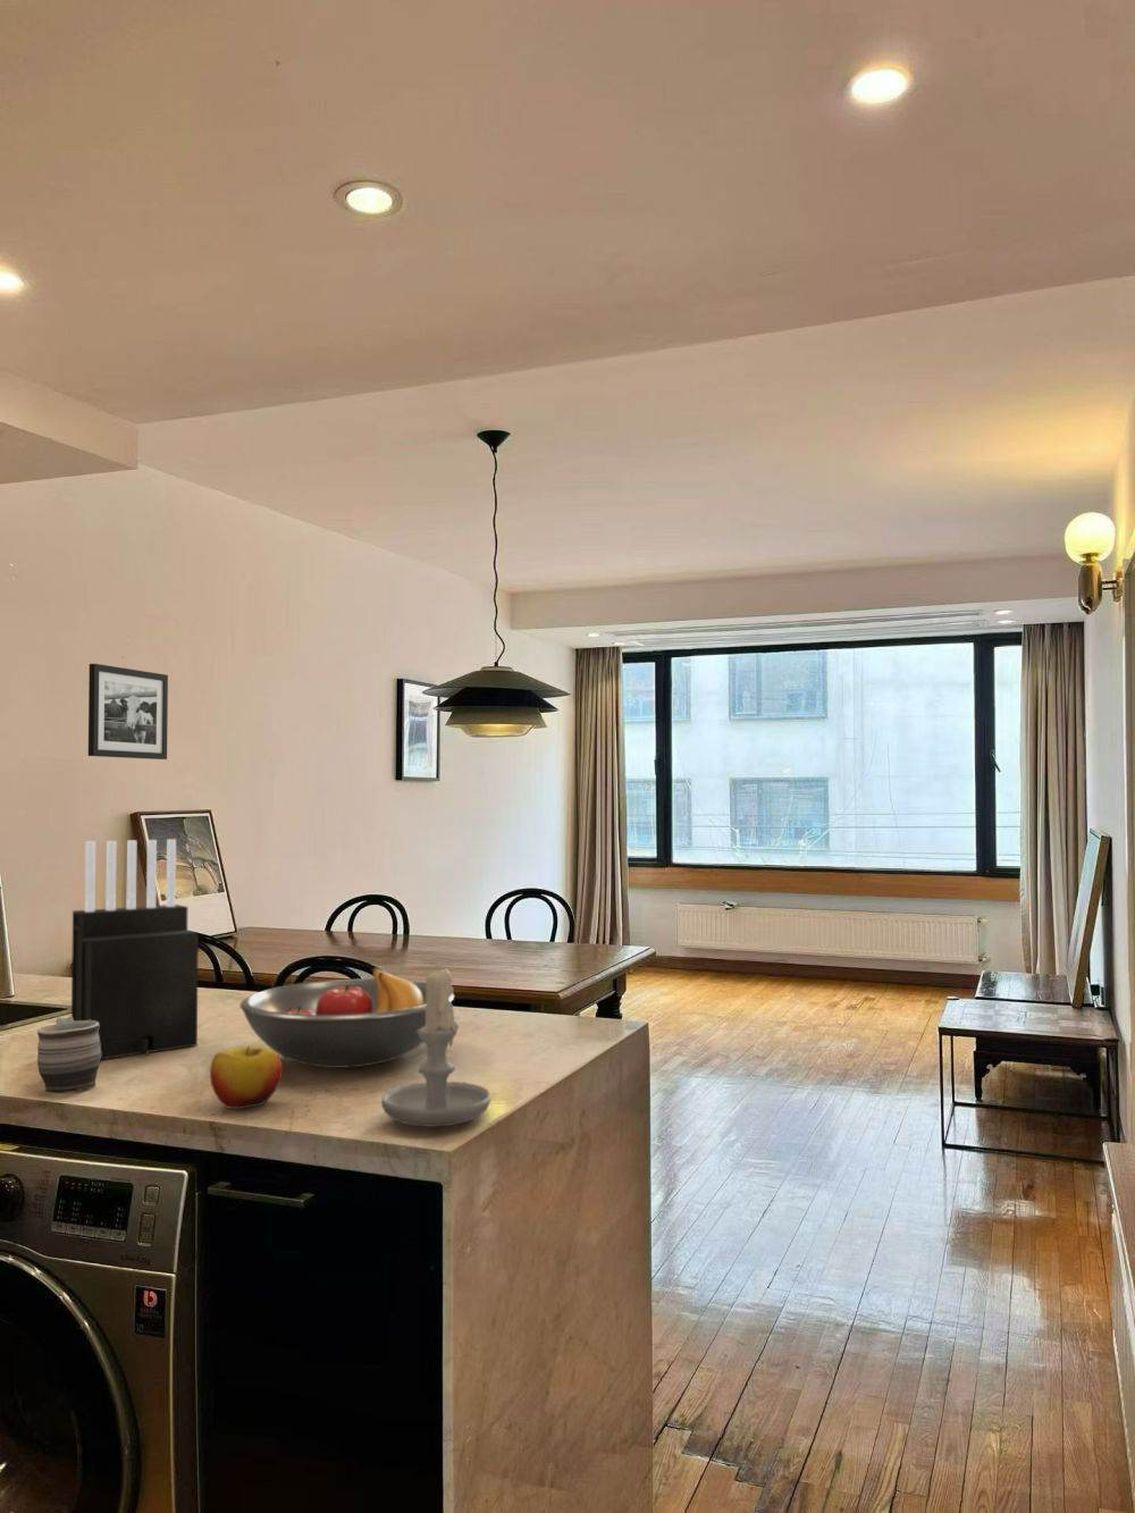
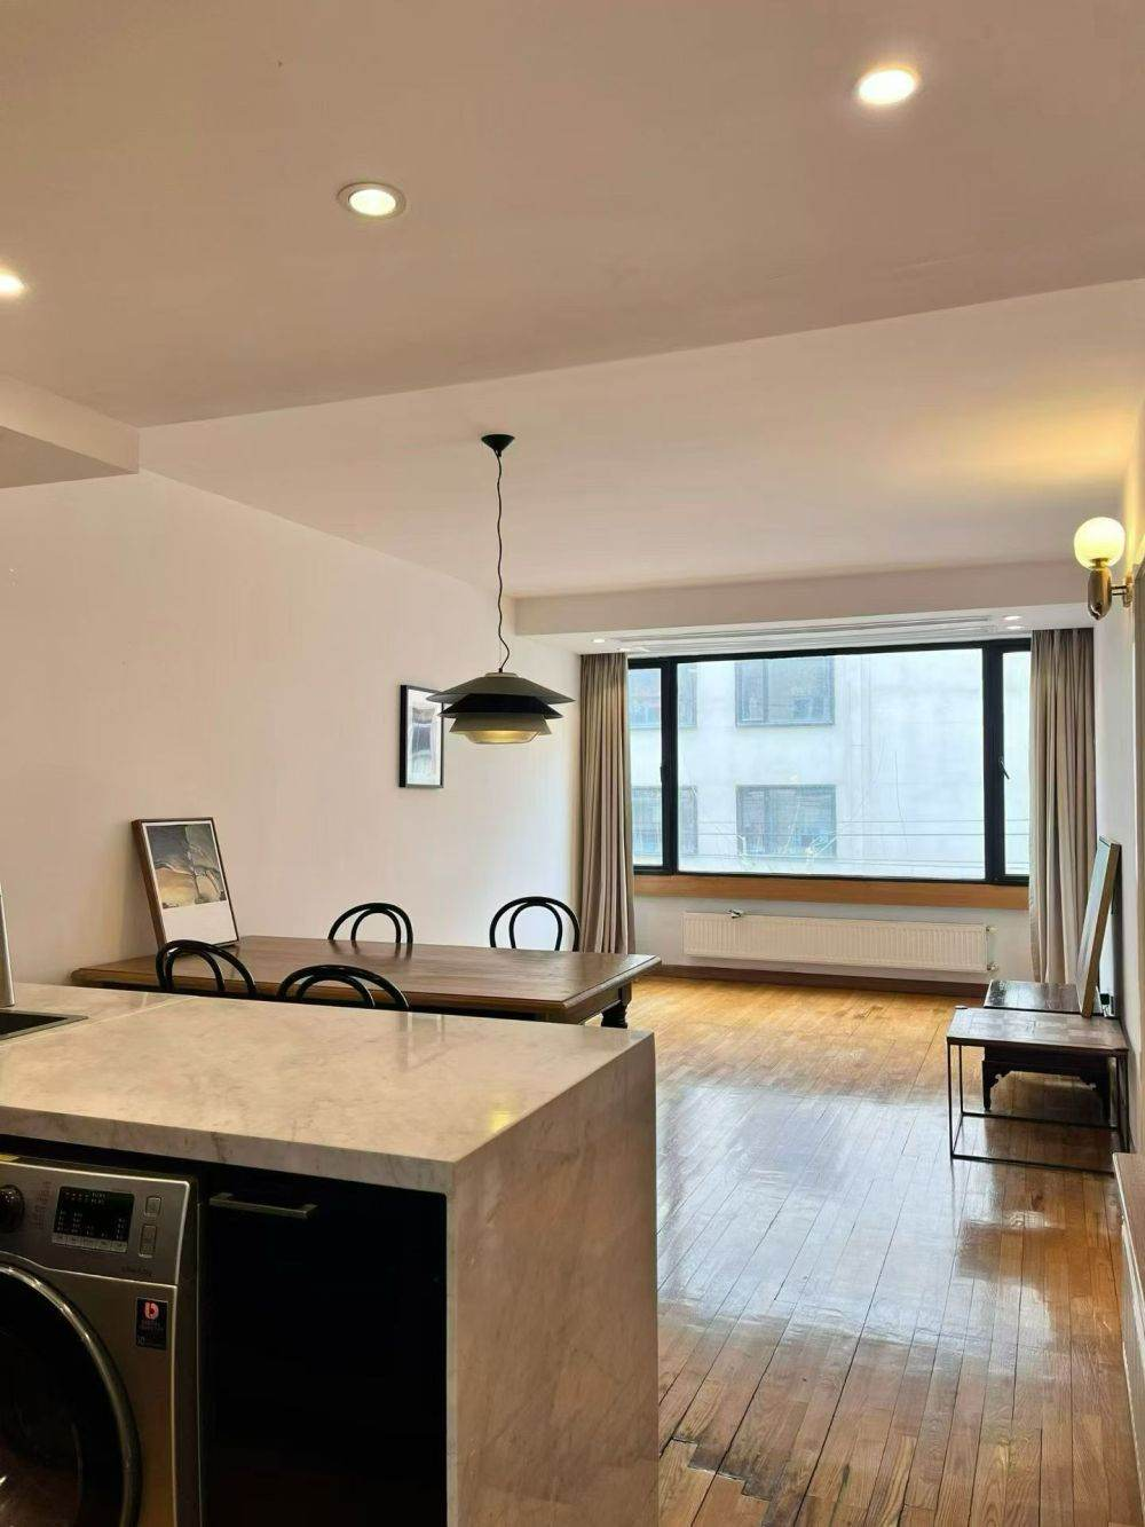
- mug (64, 1053)
- picture frame (130, 713)
- candle (436, 1041)
- apple (246, 1075)
- knife block (137, 944)
- fruit bowl (348, 1018)
